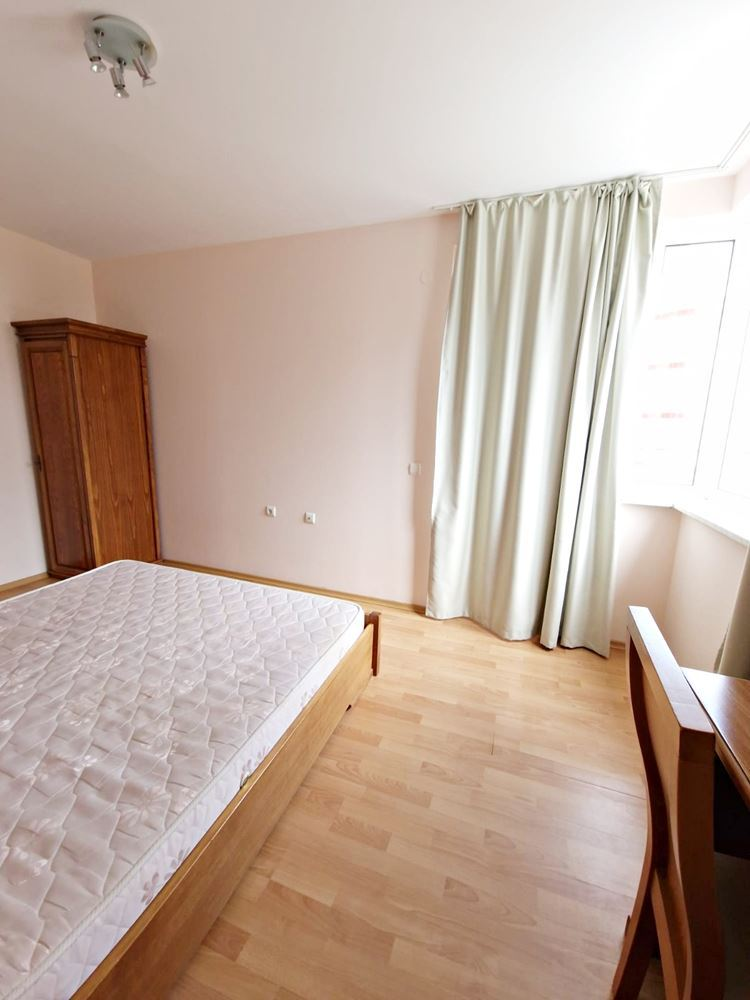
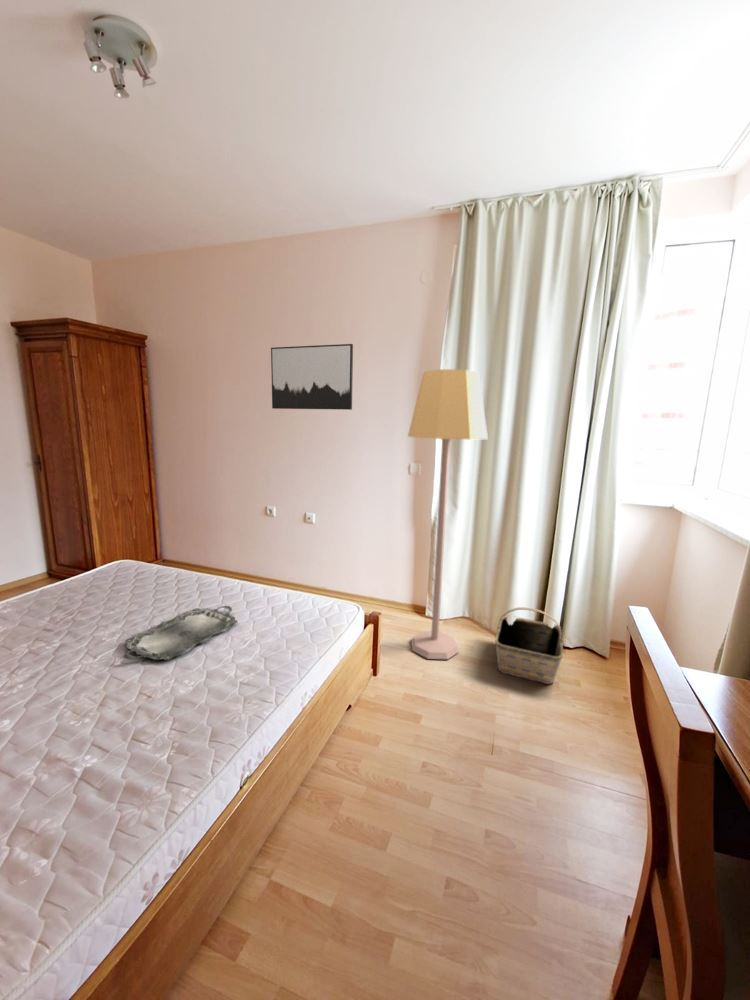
+ serving tray (184, 631)
+ lamp (441, 518)
+ wall art (310, 378)
+ basket (528, 636)
